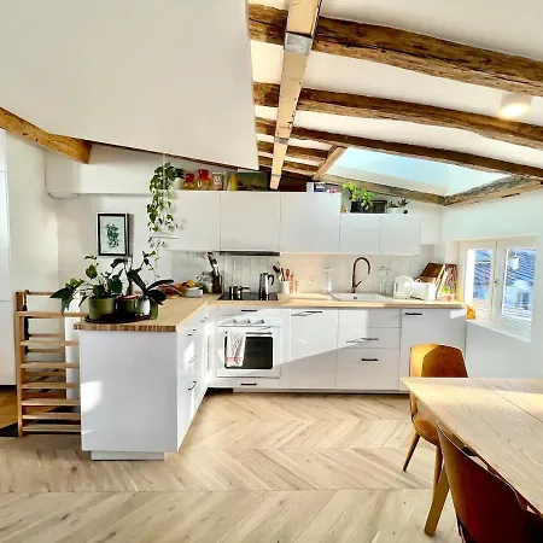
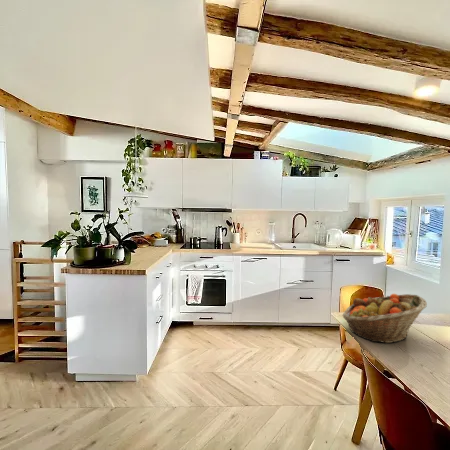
+ fruit basket (382, 313)
